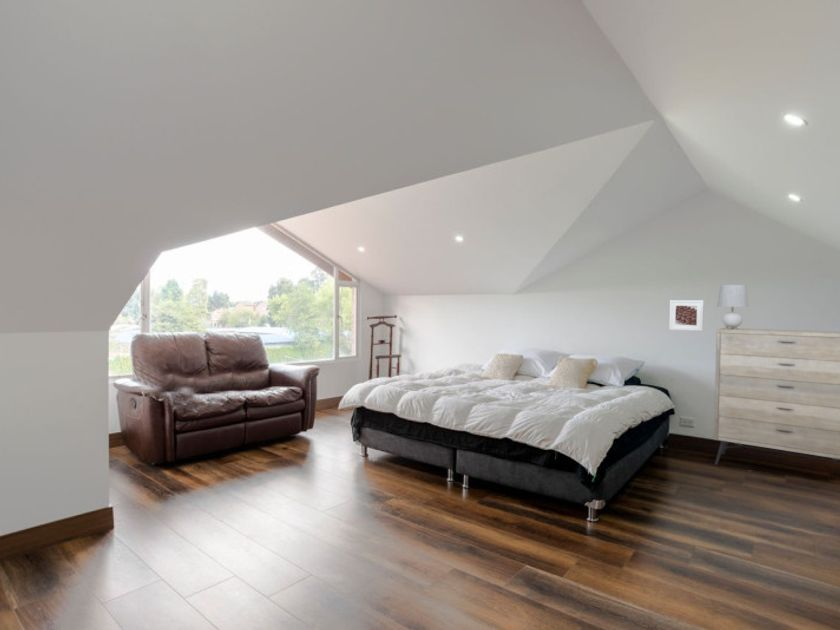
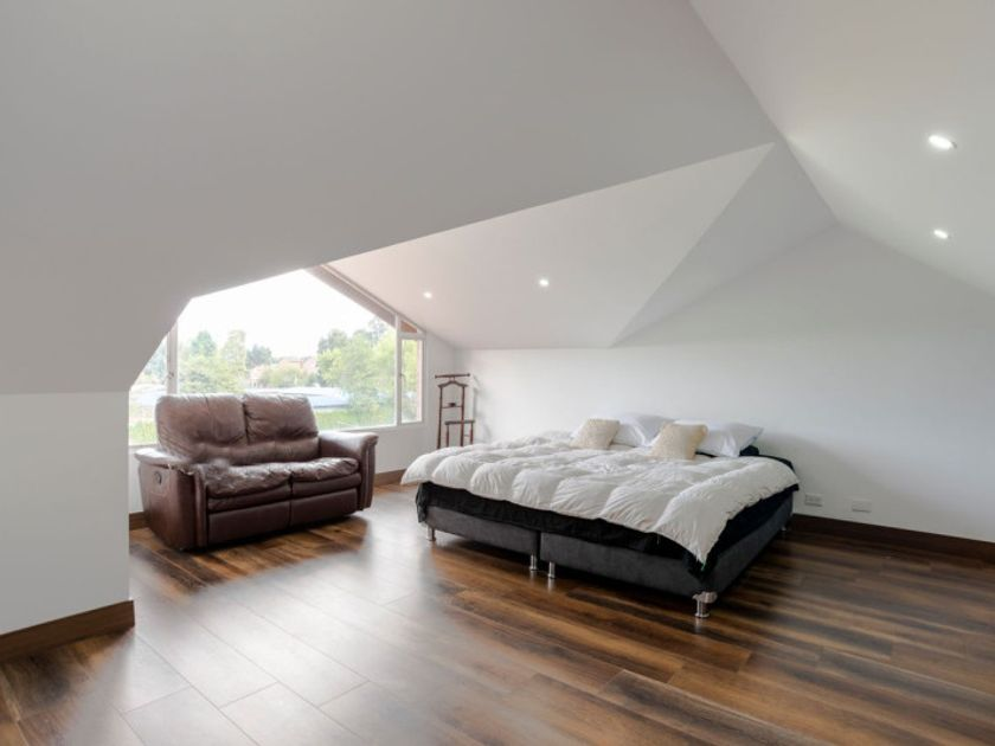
- dresser (786, 401)
- table lamp (732, 306)
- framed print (686, 315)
